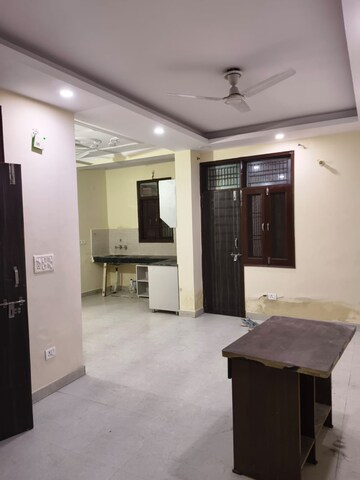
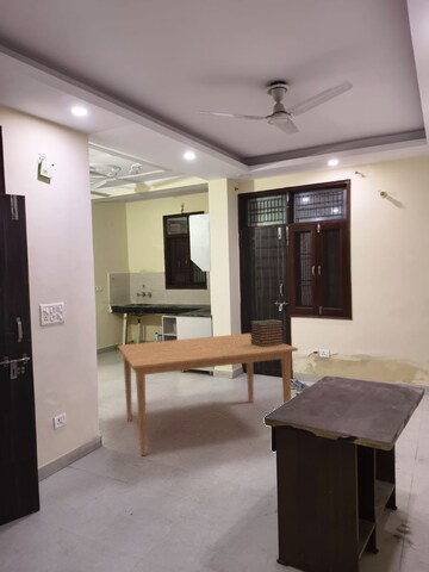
+ dining table (204, 367)
+ book stack (267, 332)
